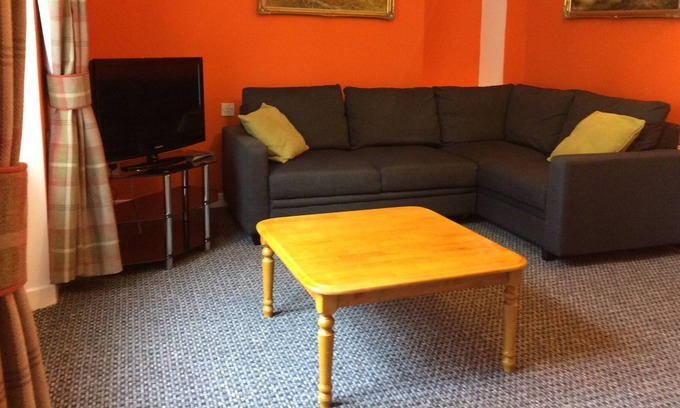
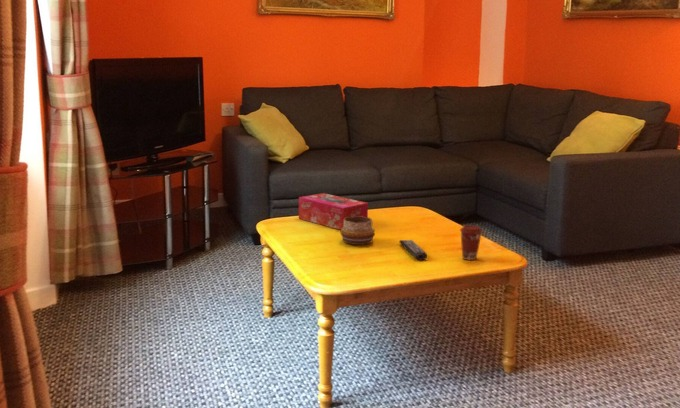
+ decorative bowl (357, 230)
+ tissue box (332, 210)
+ remote control (412, 248)
+ coffee cup (470, 242)
